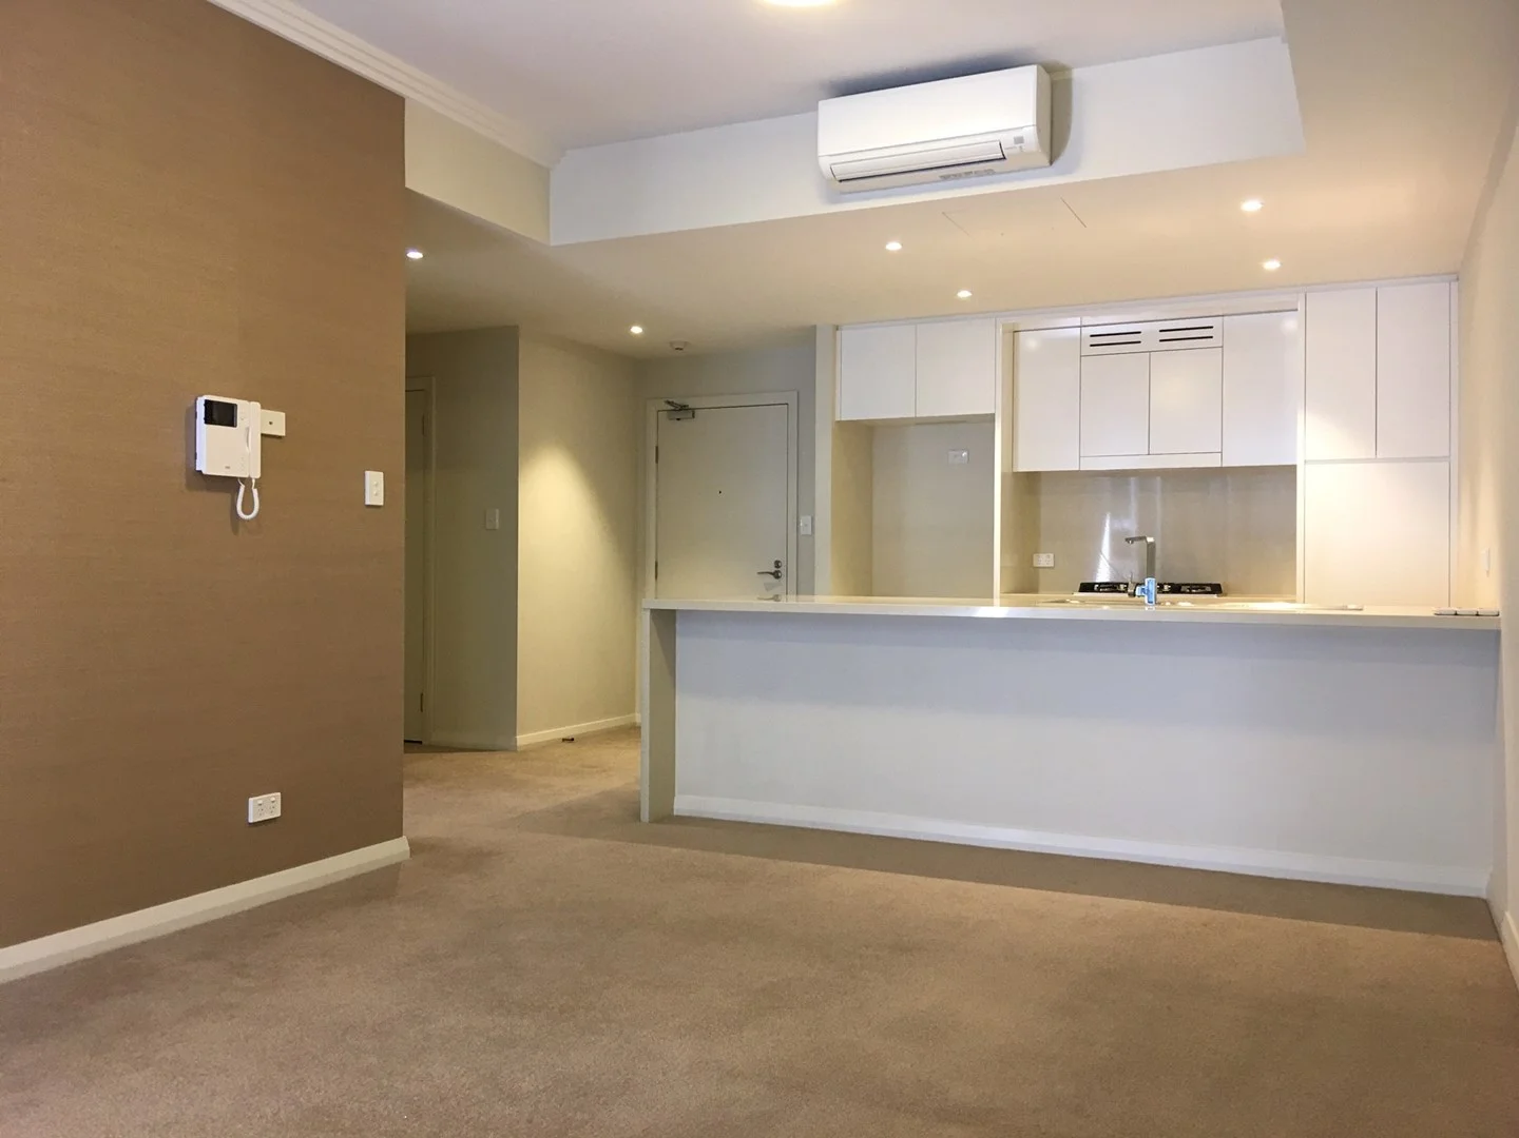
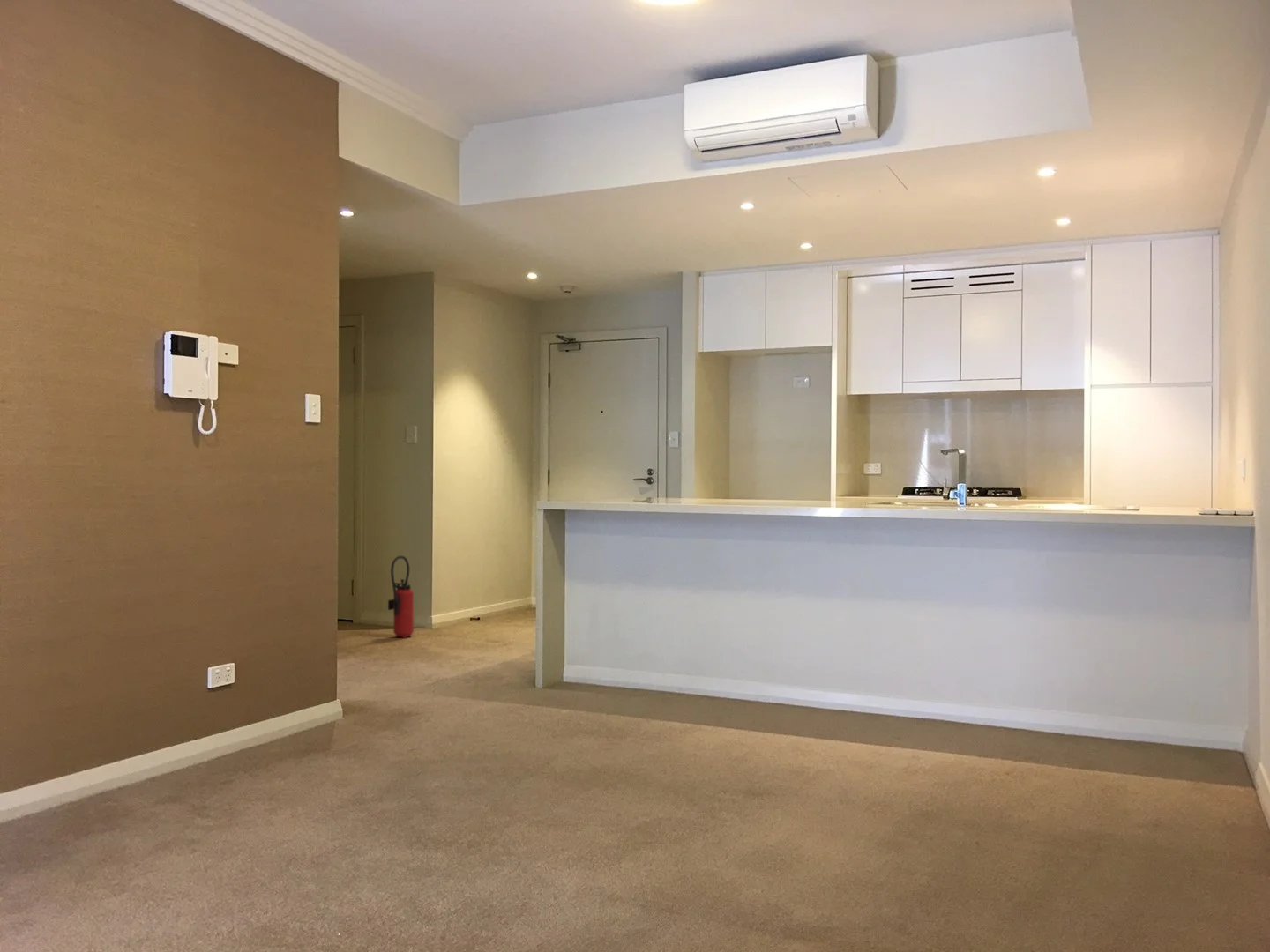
+ fire extinguisher (399, 596)
